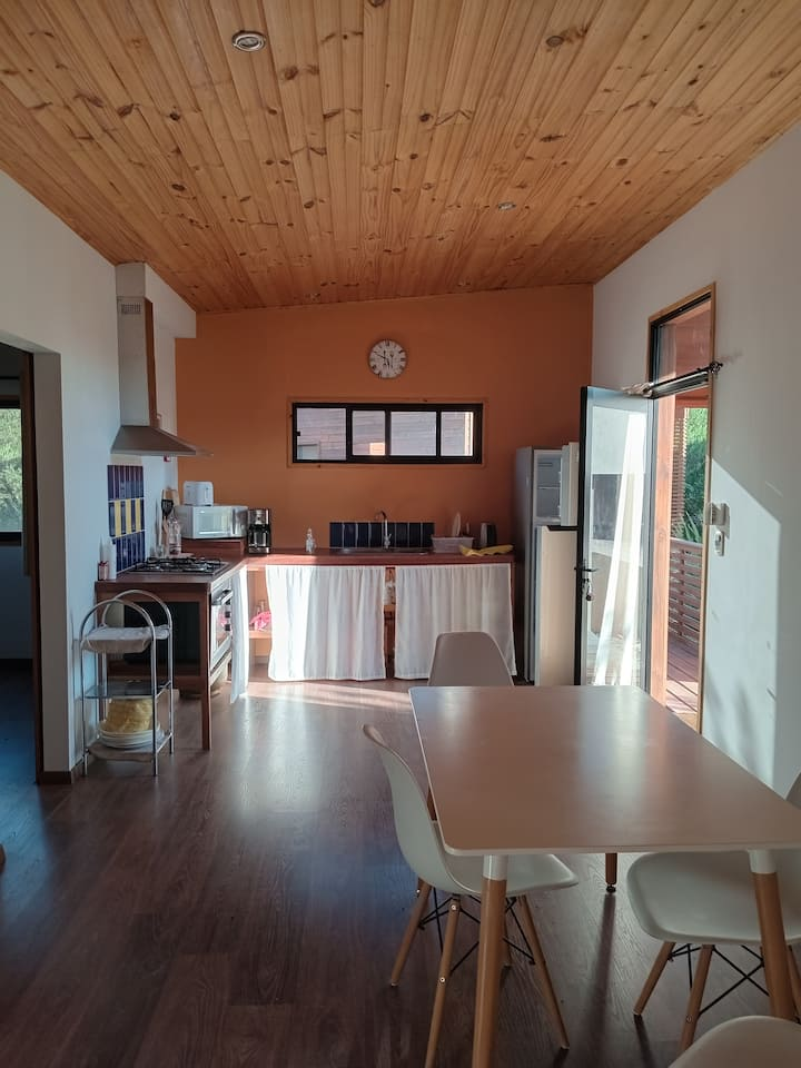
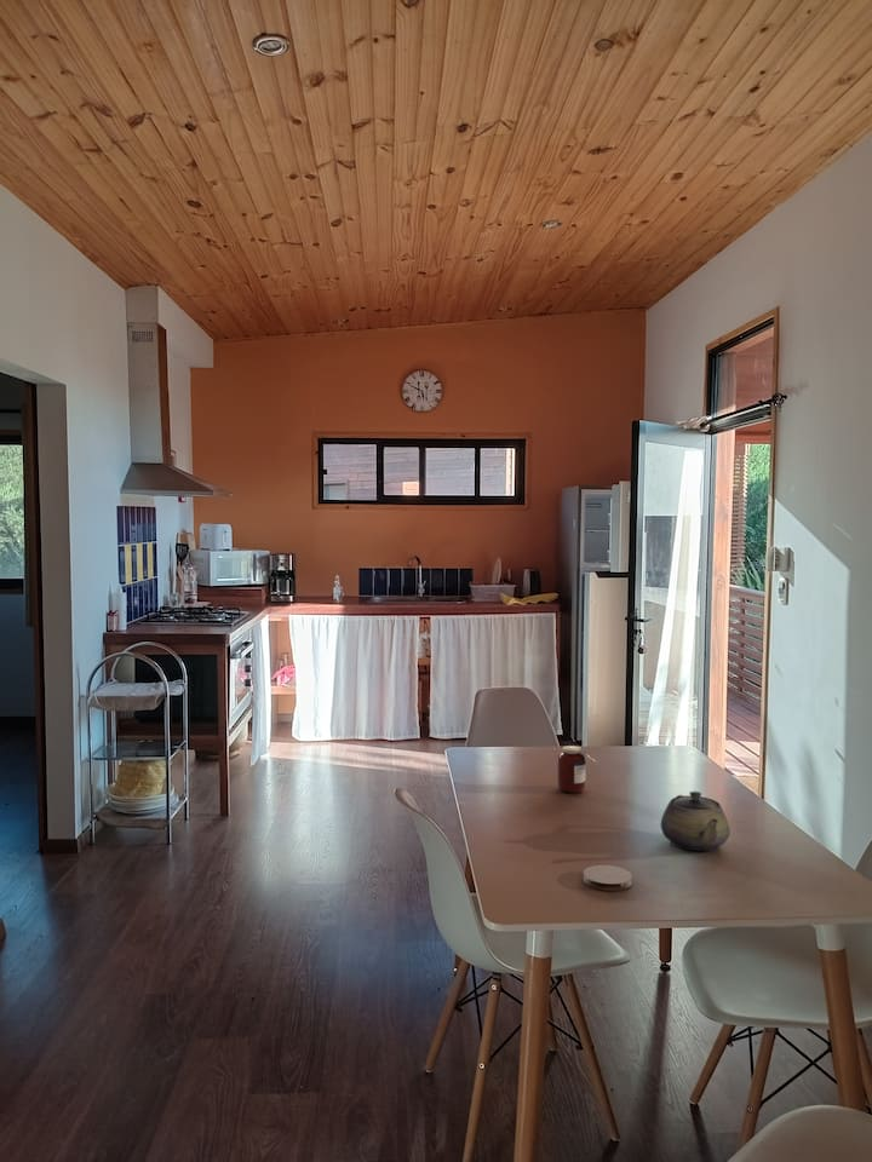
+ jar (576, 767)
+ coaster (607, 876)
+ teapot (695, 818)
